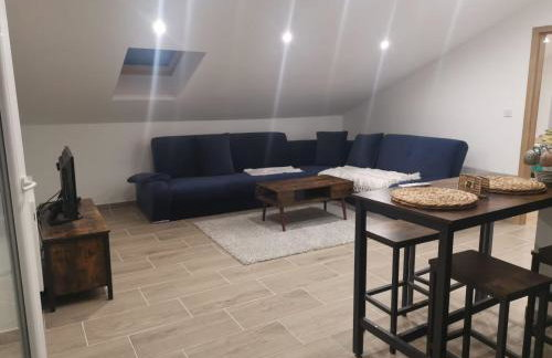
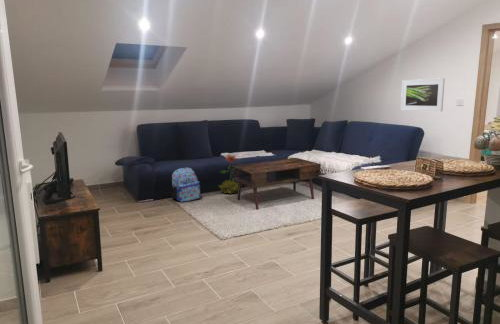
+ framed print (421, 95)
+ decorative plant (230, 173)
+ backpack (186, 183)
